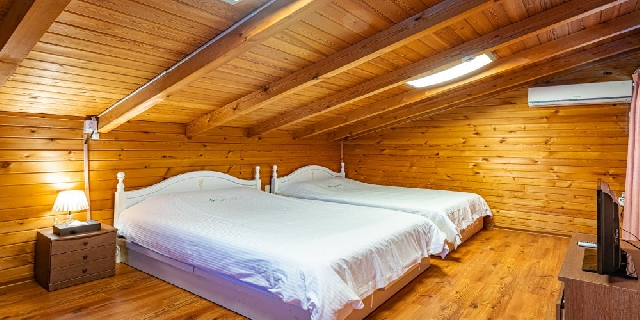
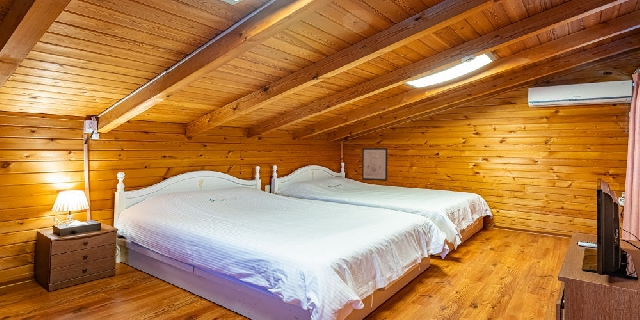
+ wall art (374, 164)
